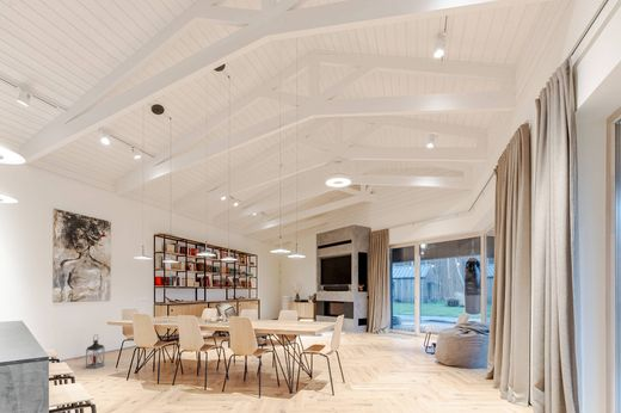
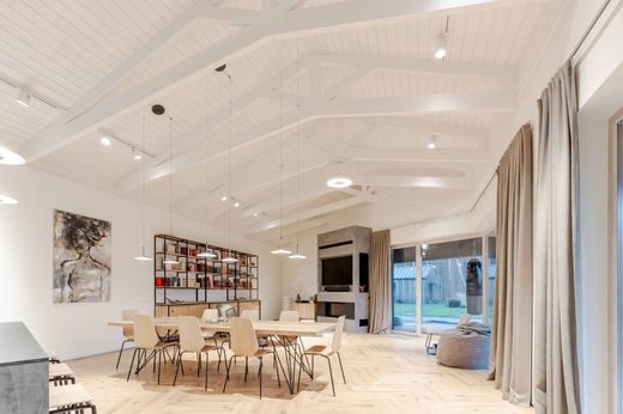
- lantern (94, 350)
